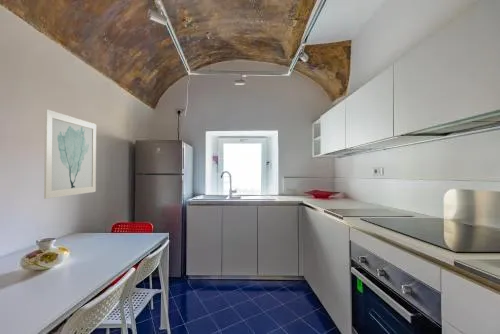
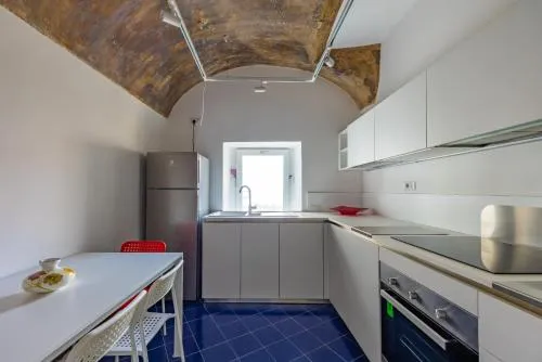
- wall art (73, 156)
